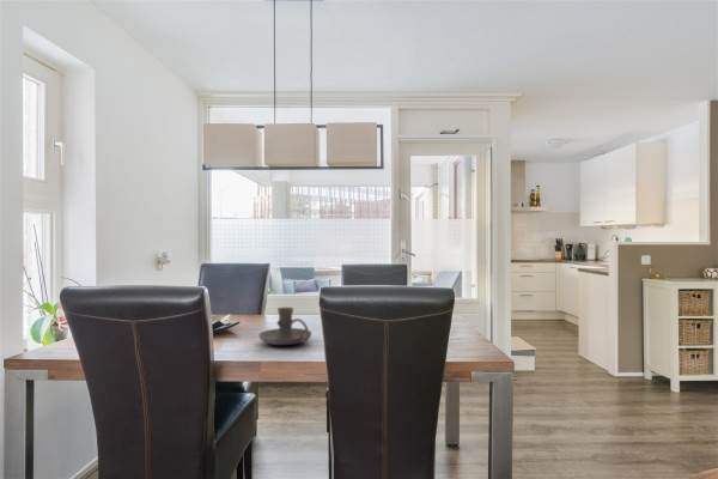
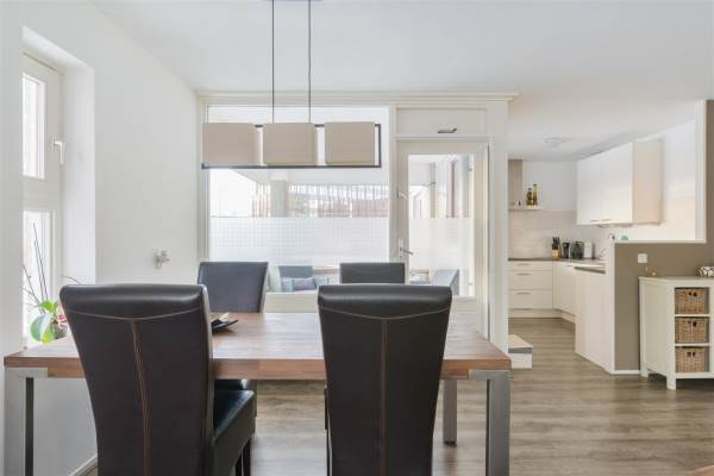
- candle holder (288, 326)
